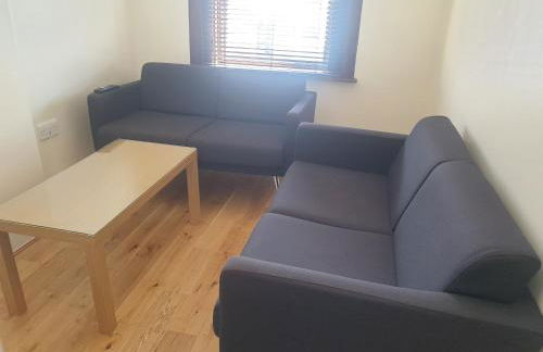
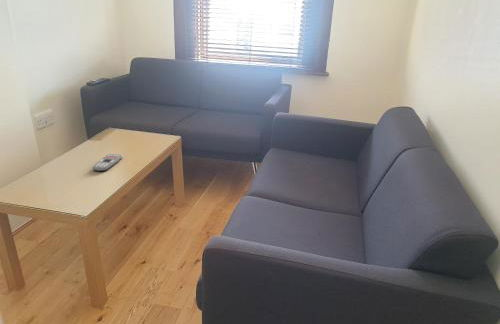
+ remote control (107, 162)
